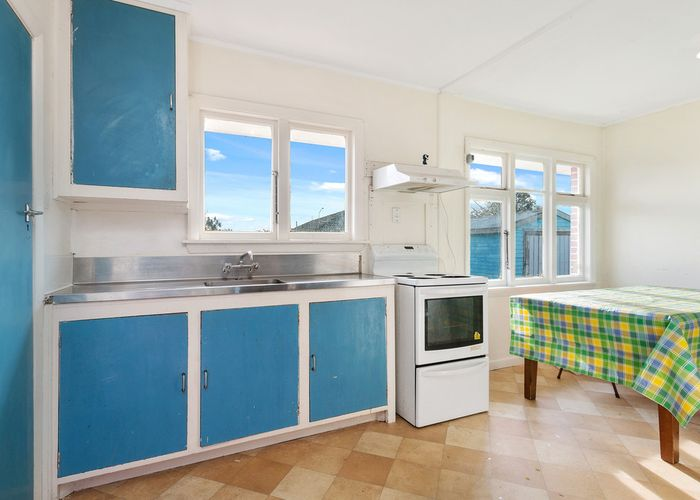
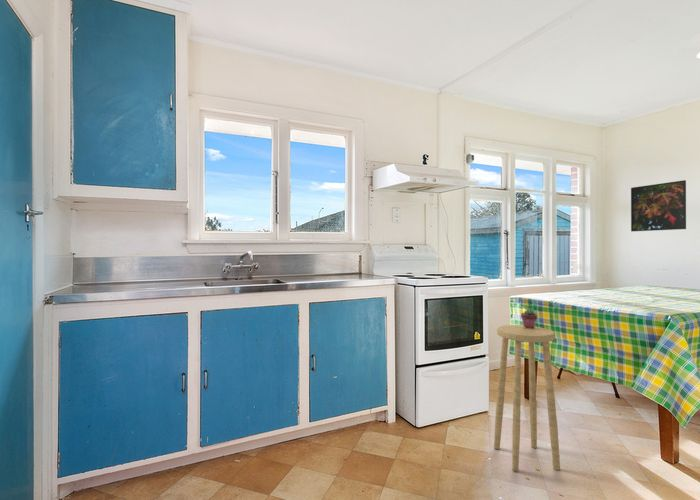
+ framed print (657, 207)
+ stool (529, 393)
+ potted succulent (529, 317)
